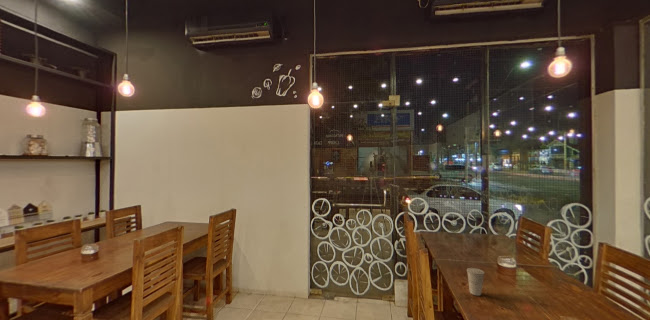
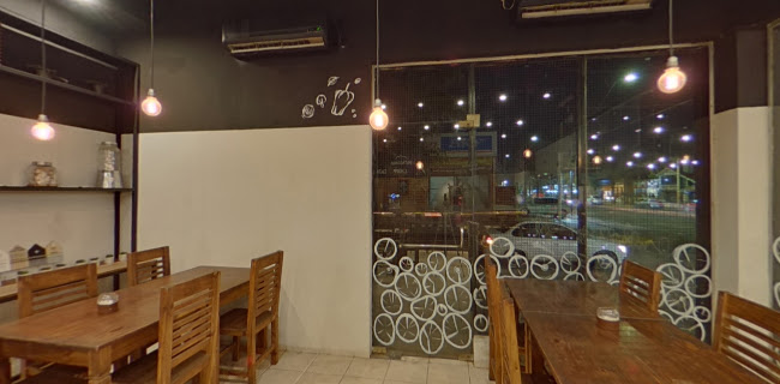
- cup (475, 281)
